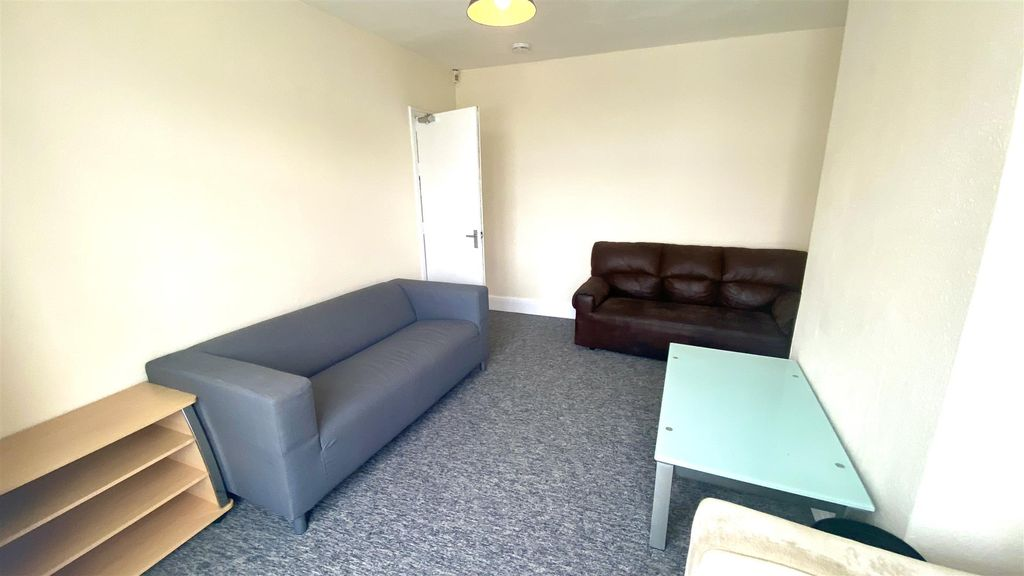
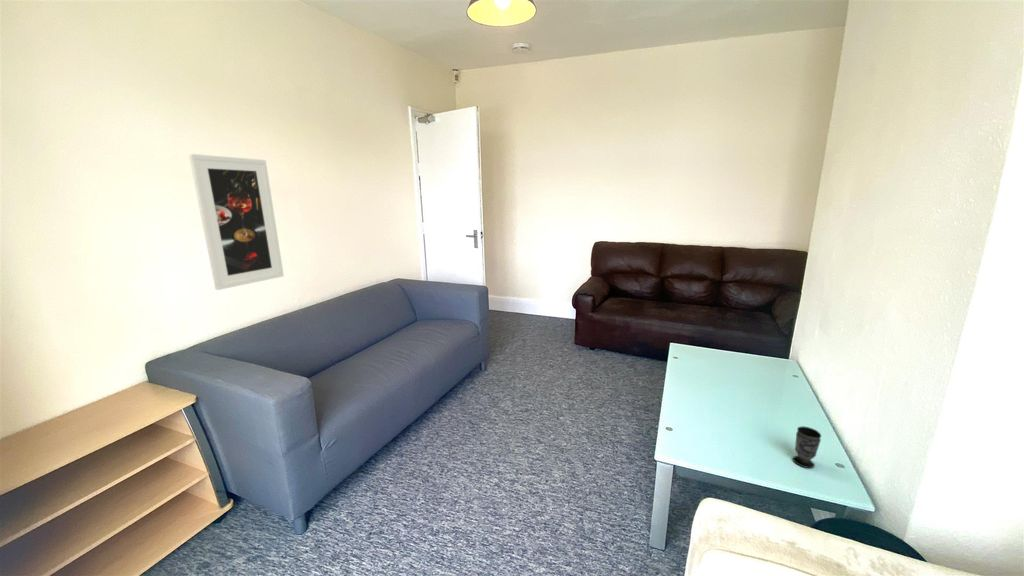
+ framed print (241, 222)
+ cup (806, 447)
